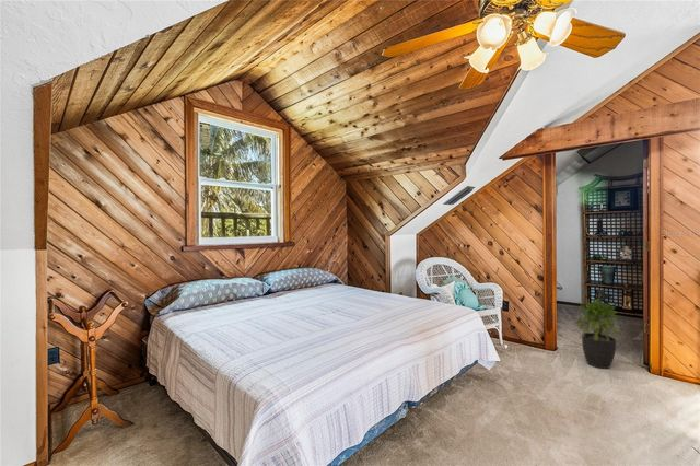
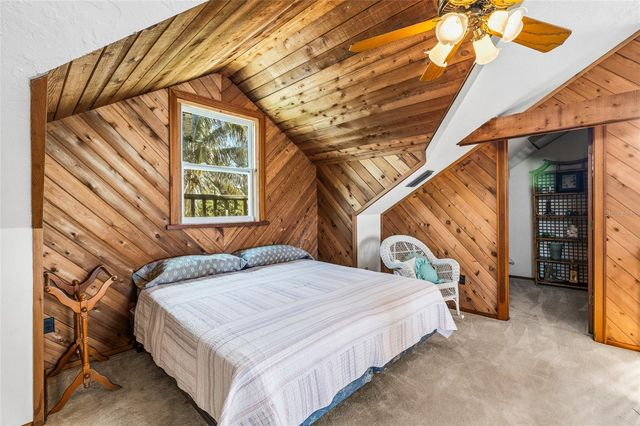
- potted plant (595, 330)
